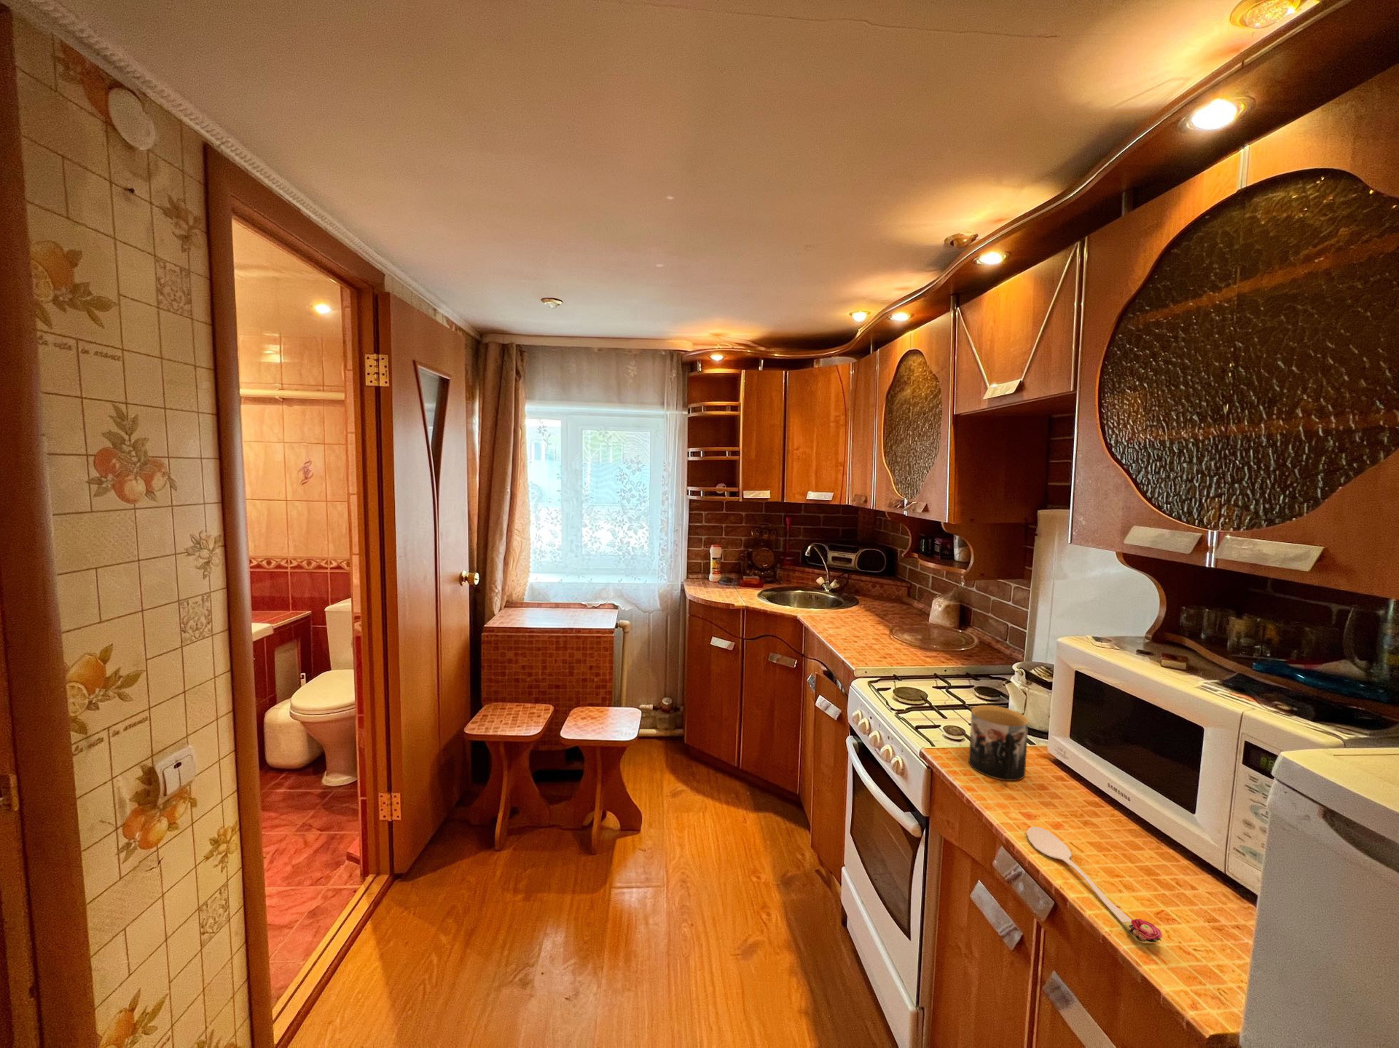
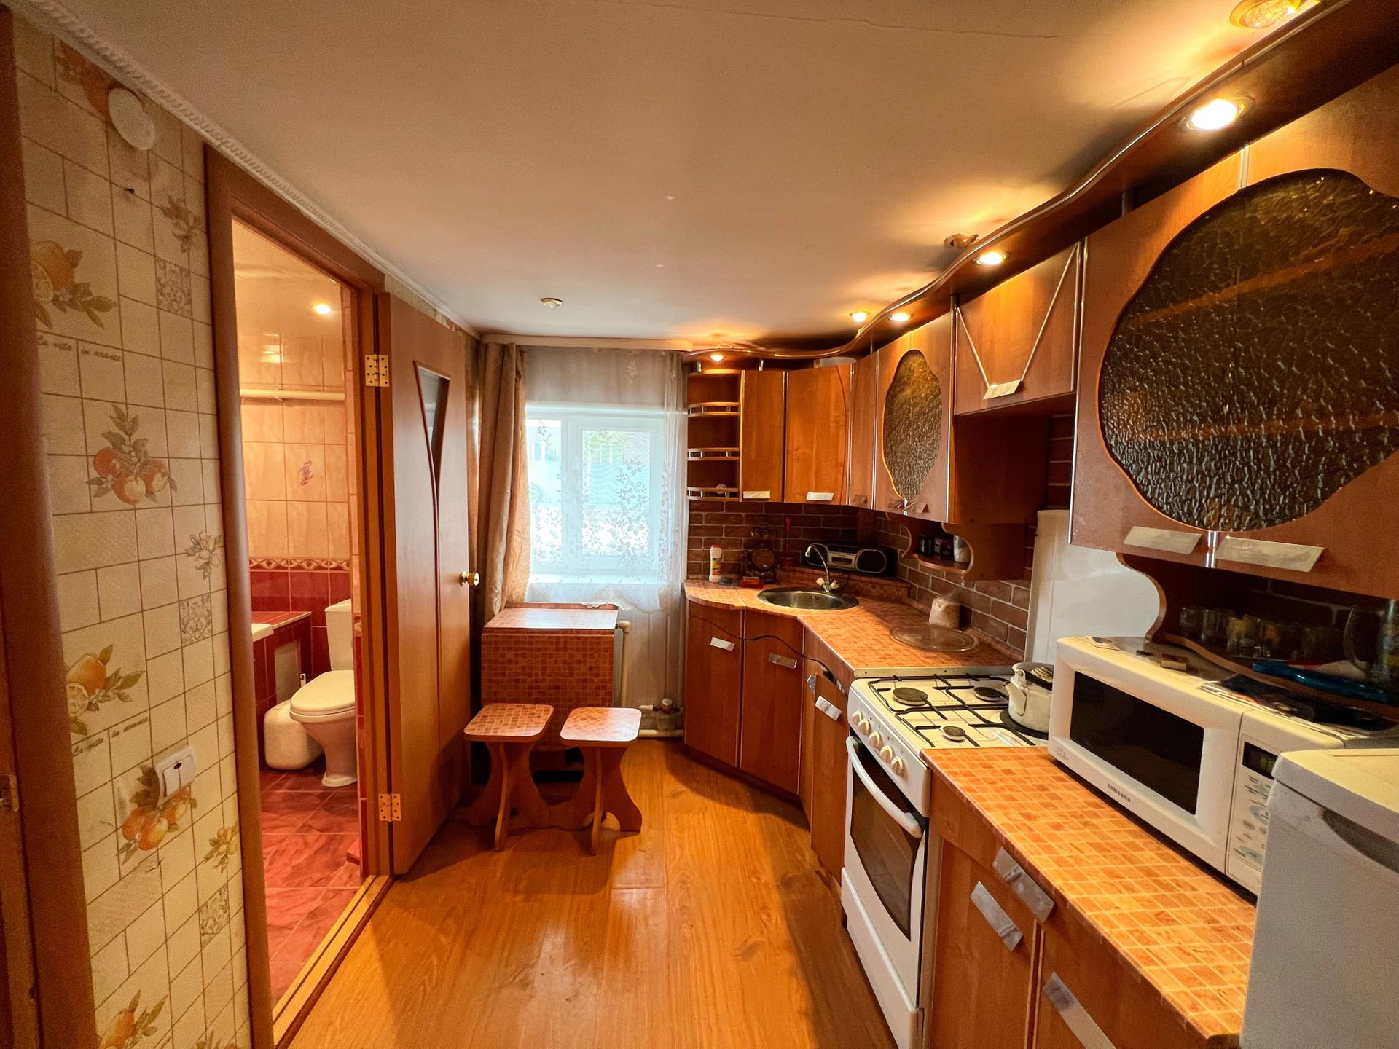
- mug (1000, 744)
- spoon (1086, 877)
